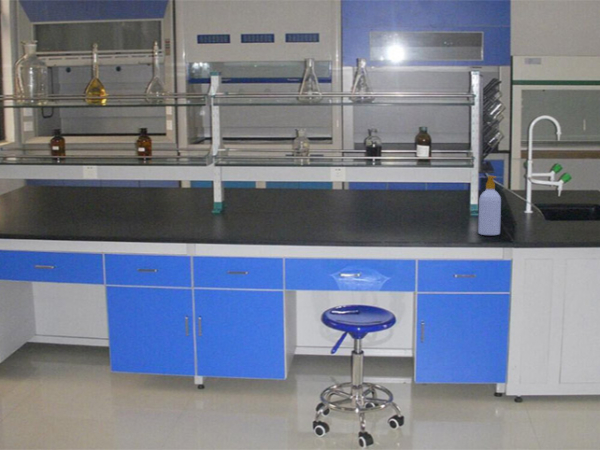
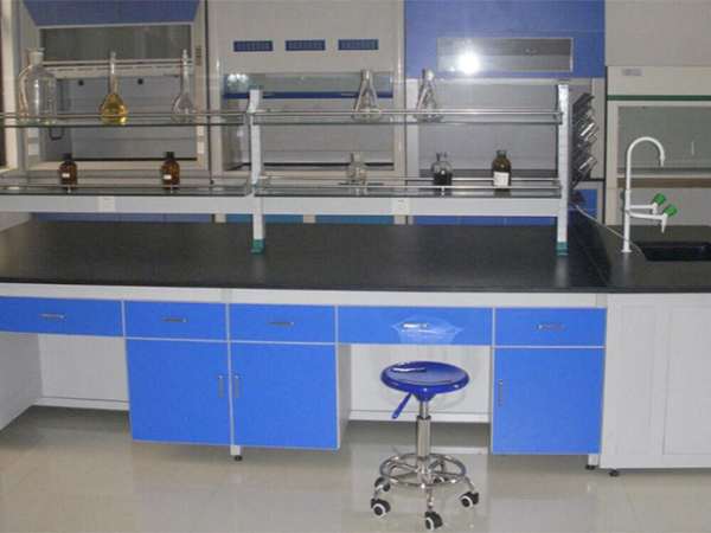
- soap bottle (490, 205)
